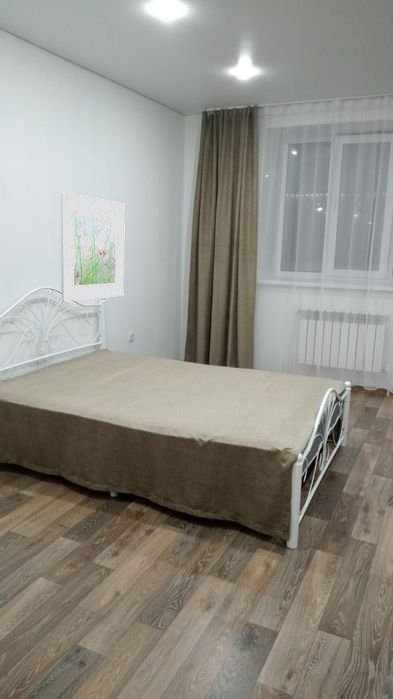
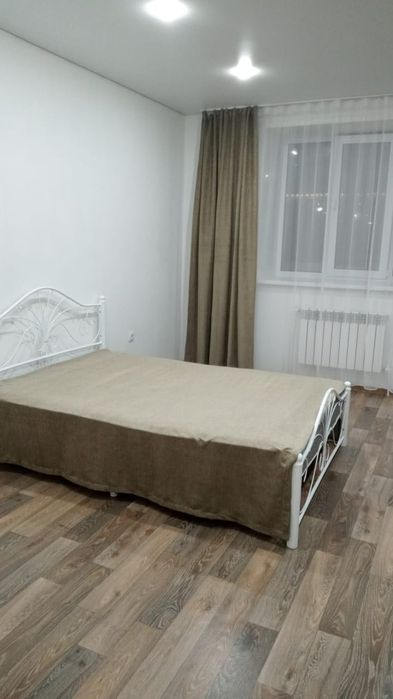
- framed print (95, 249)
